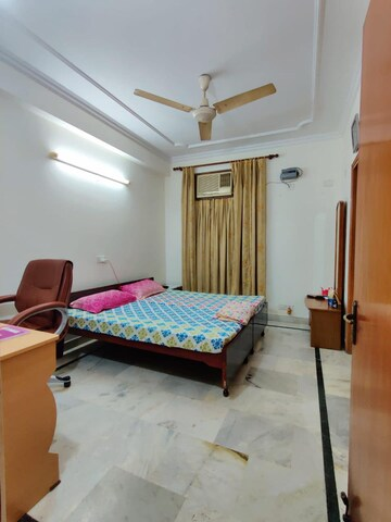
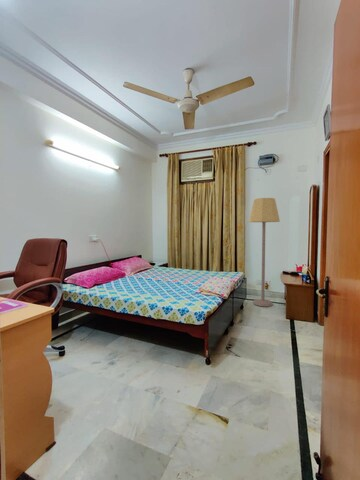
+ lamp (263, 251)
